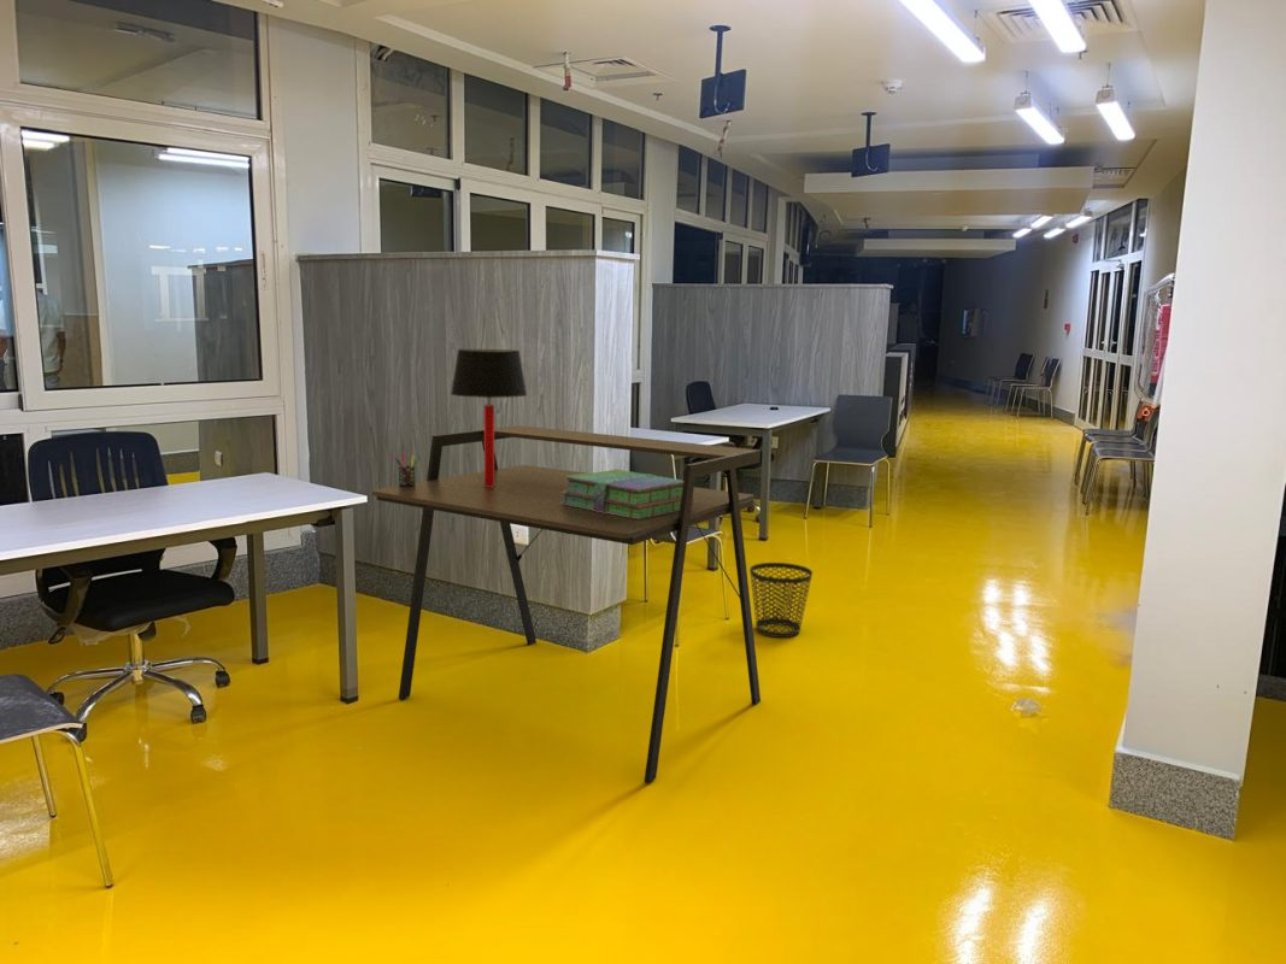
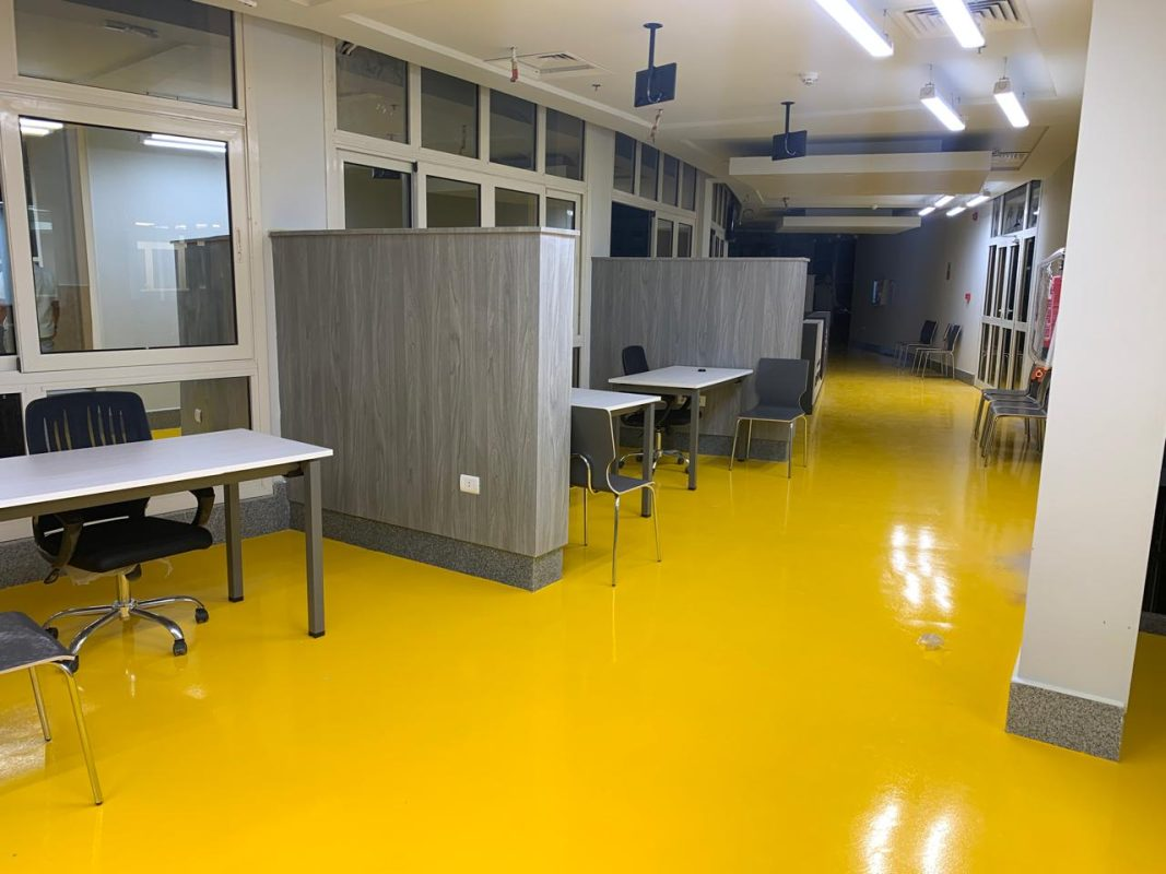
- pen holder (407, 468)
- stack of books (627, 492)
- table lamp (488, 418)
- wastebasket (779, 600)
- desk (580, 535)
